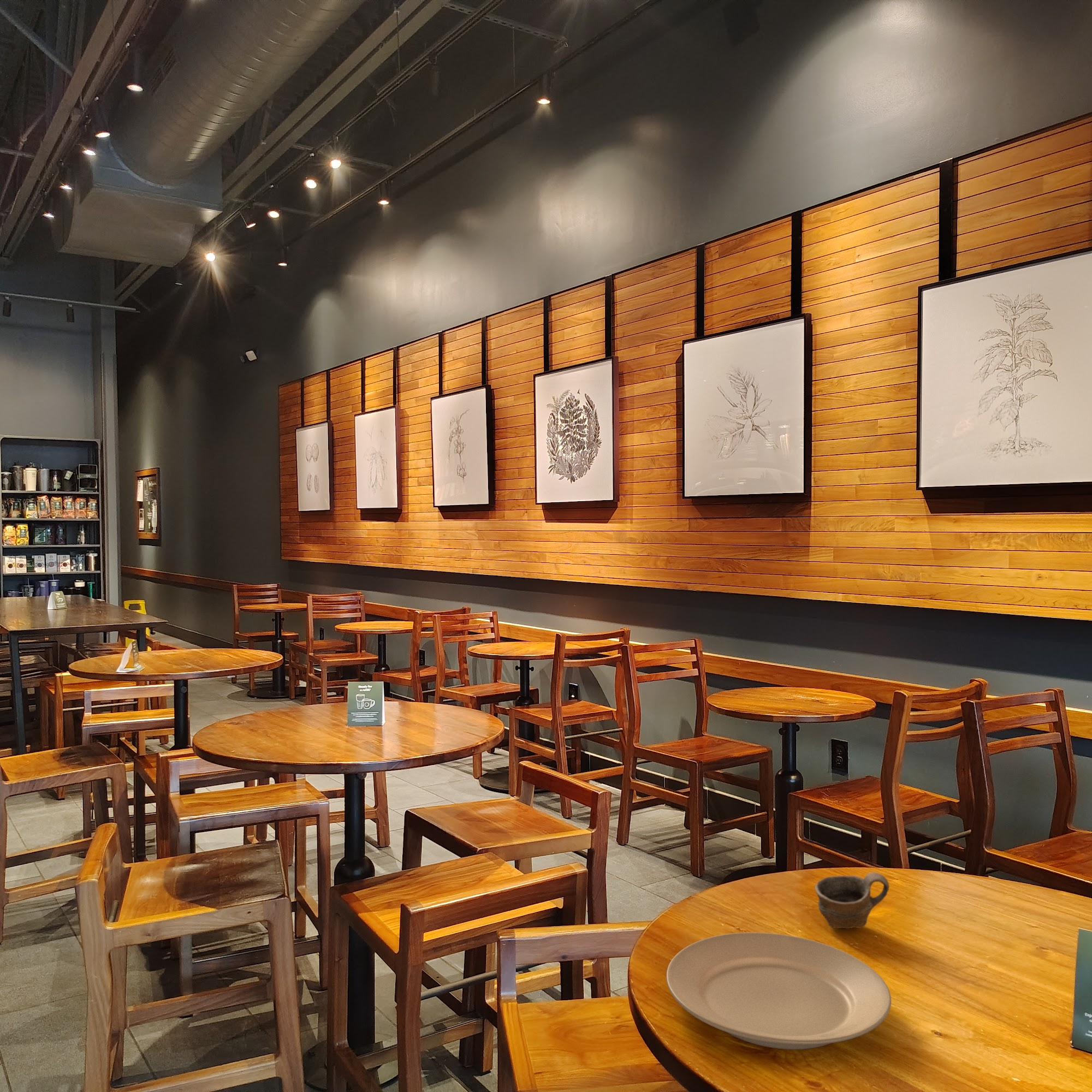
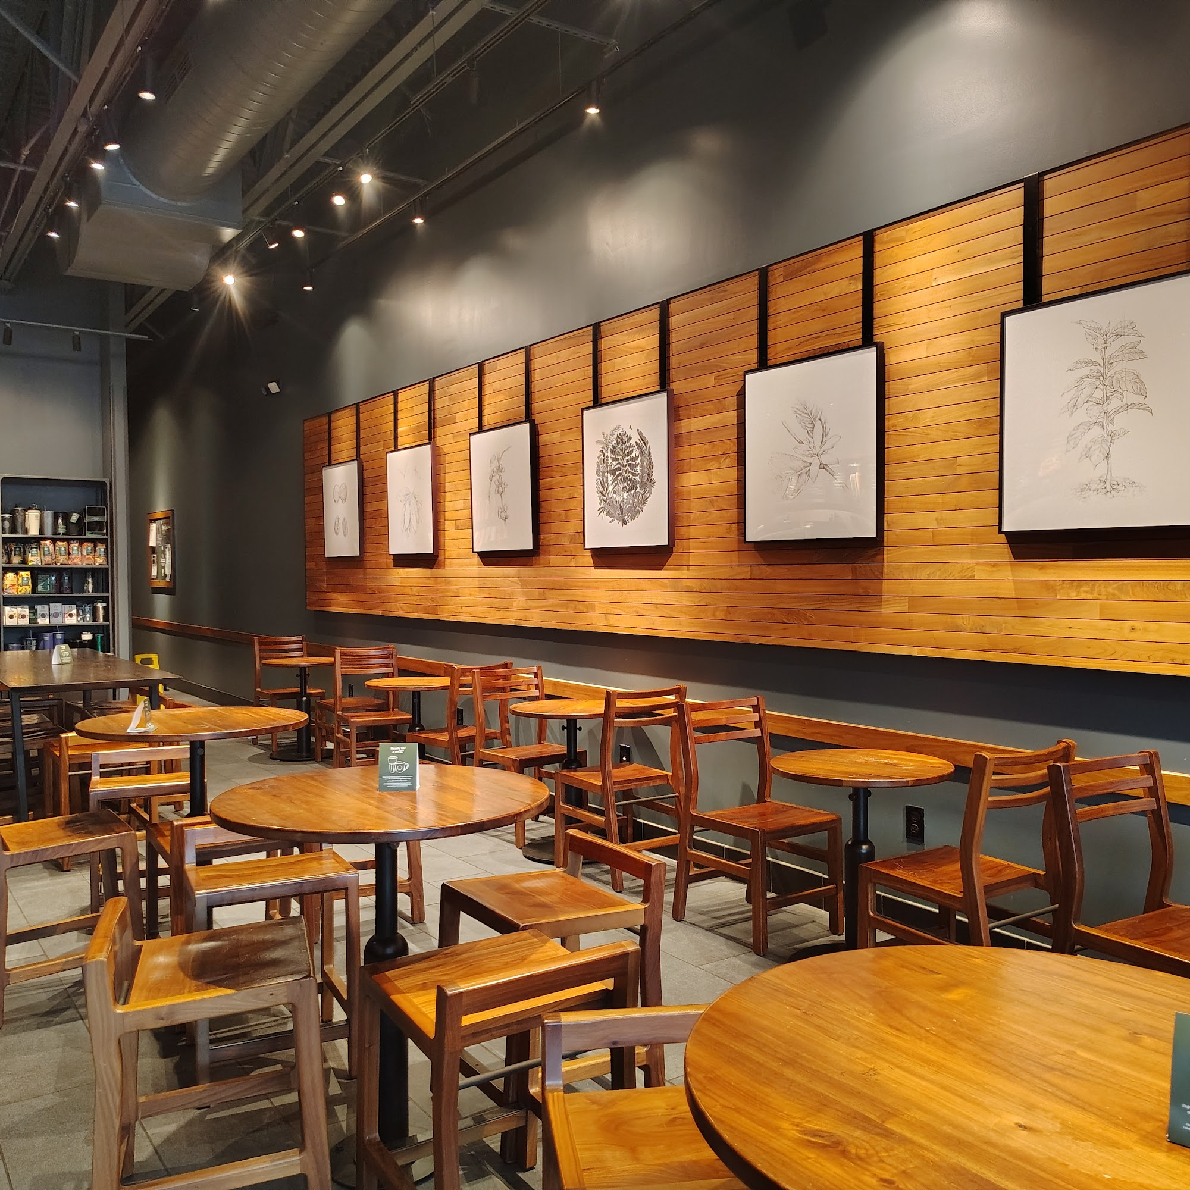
- plate (775, 994)
- cup (848, 899)
